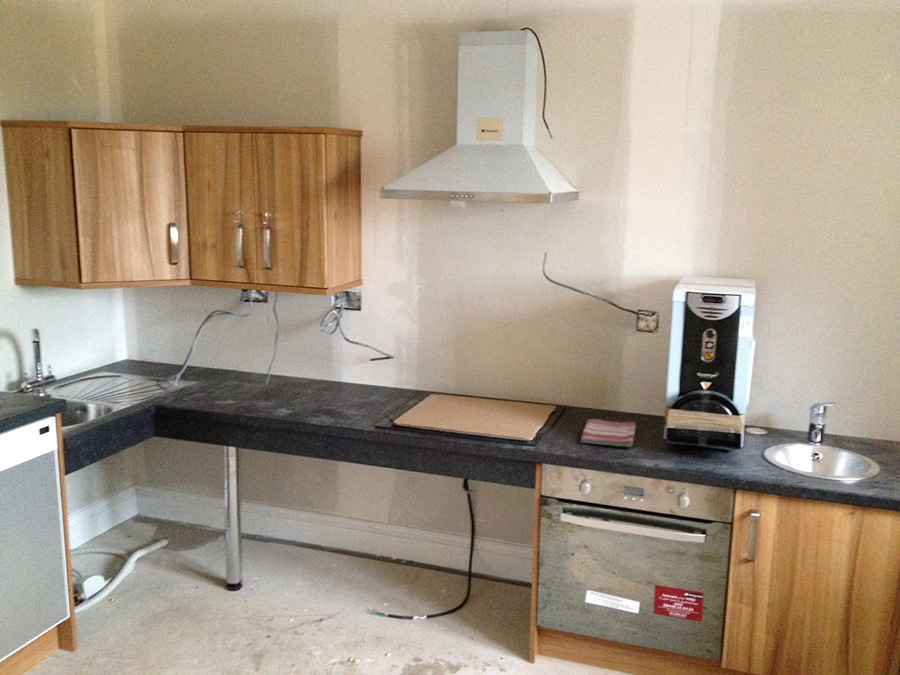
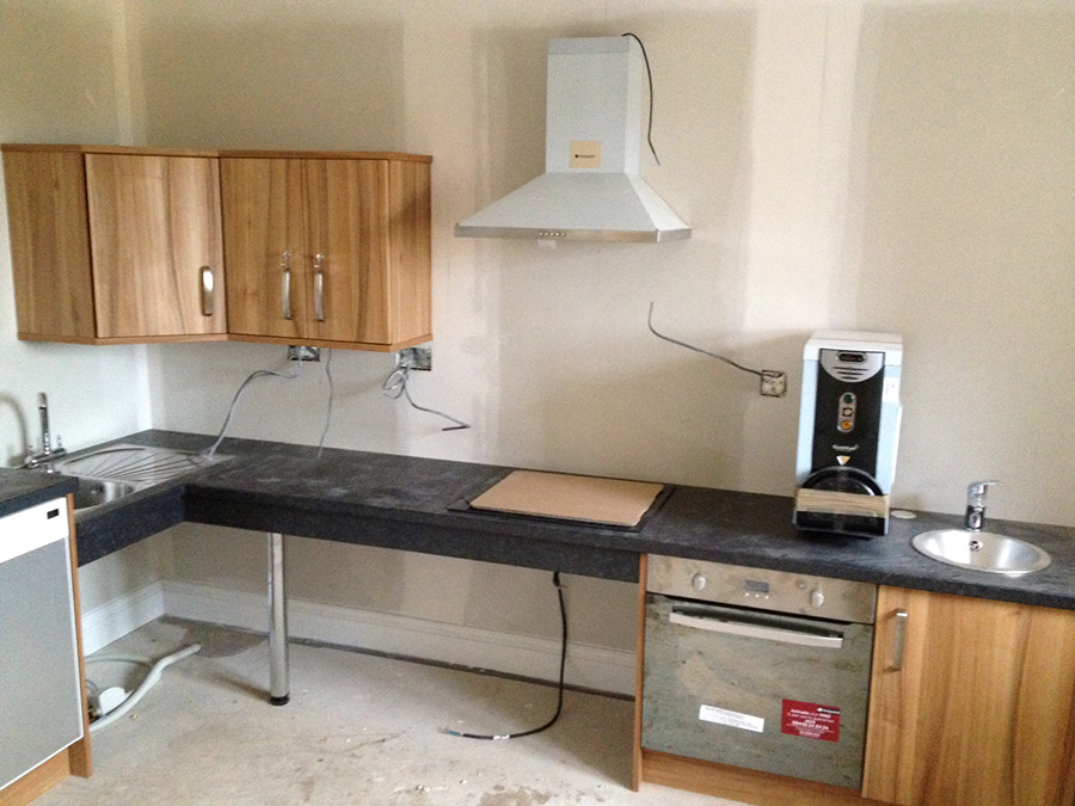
- dish towel (608, 431)
